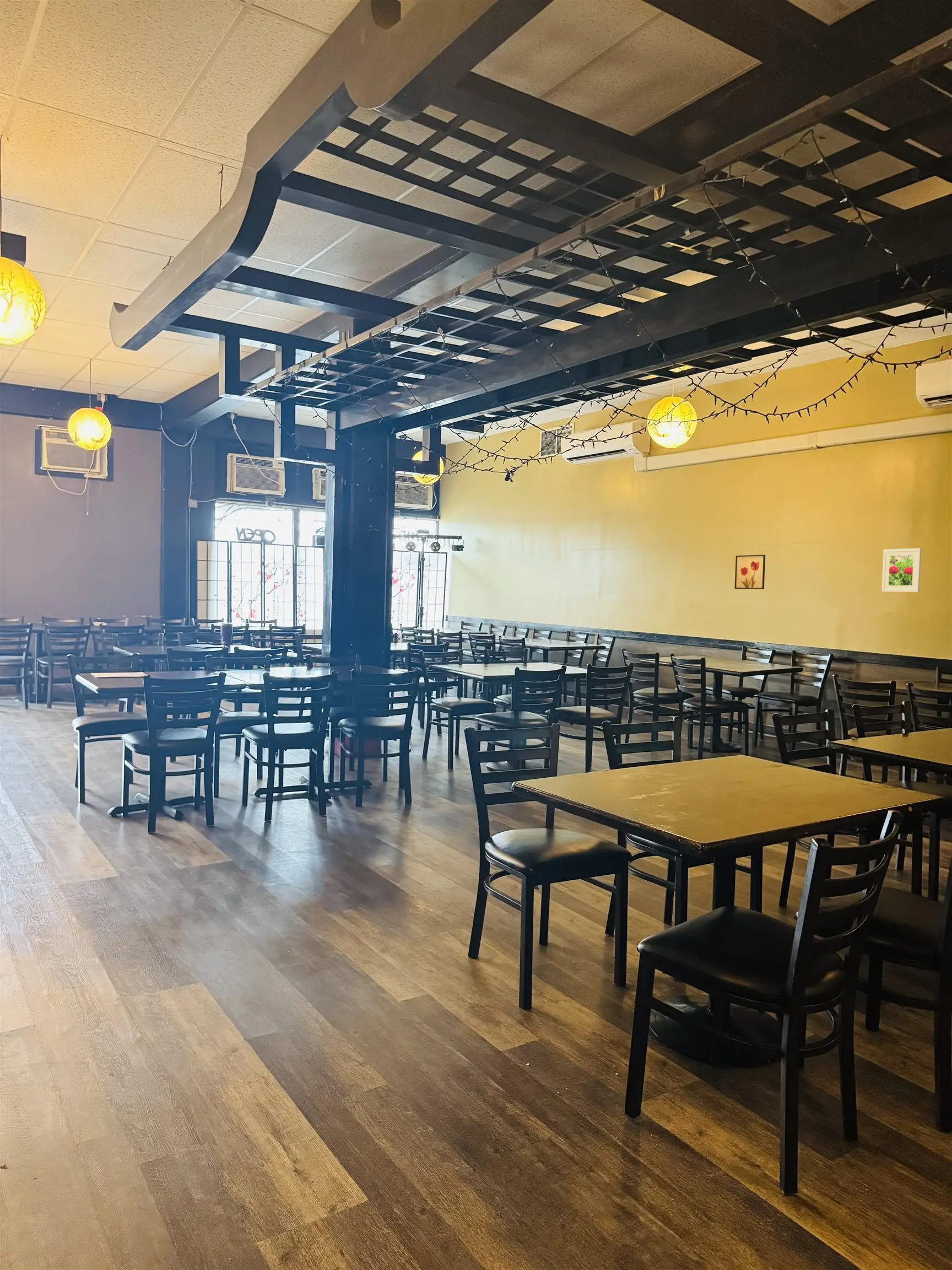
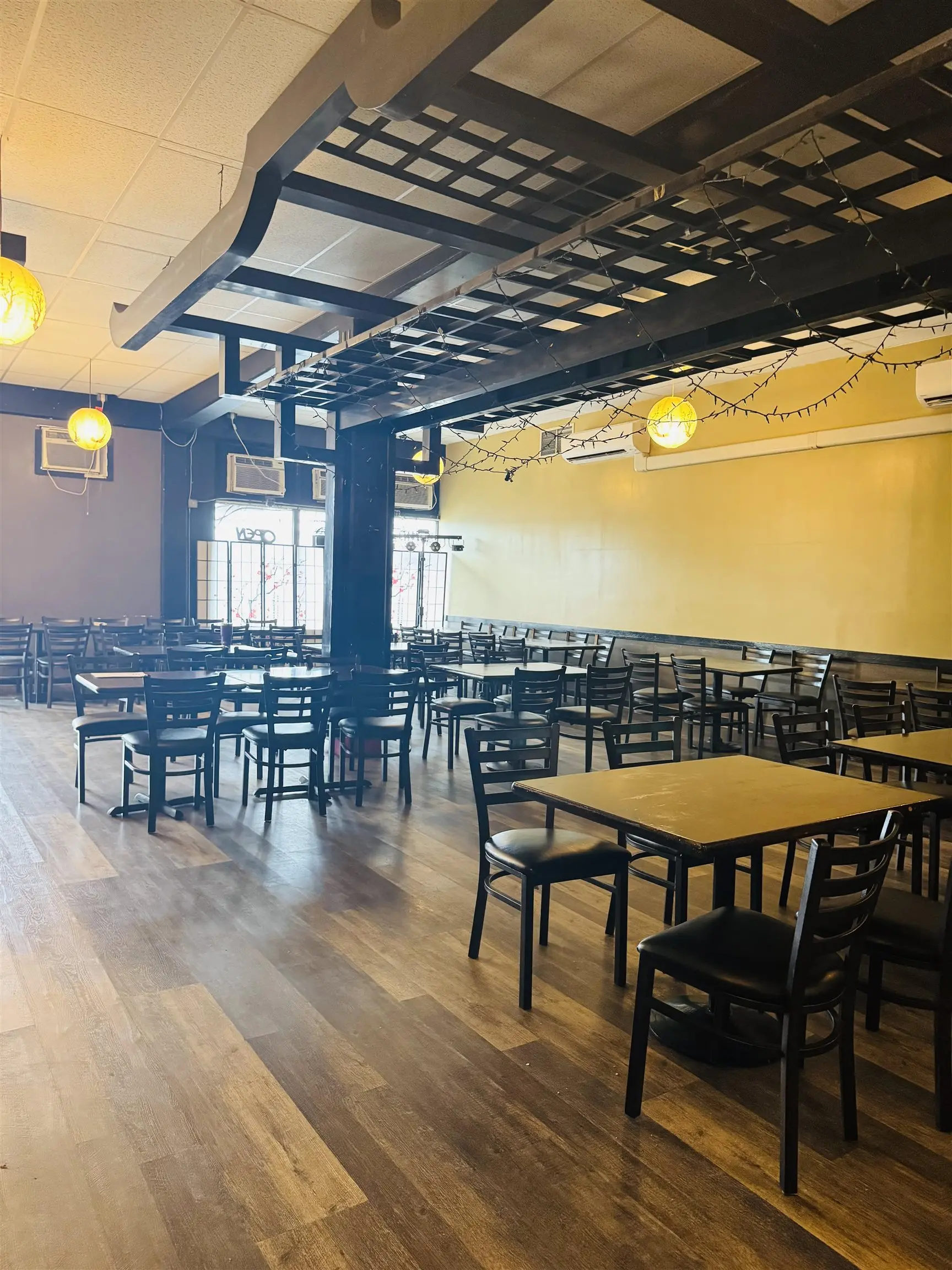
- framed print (901, 570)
- wall art (750, 572)
